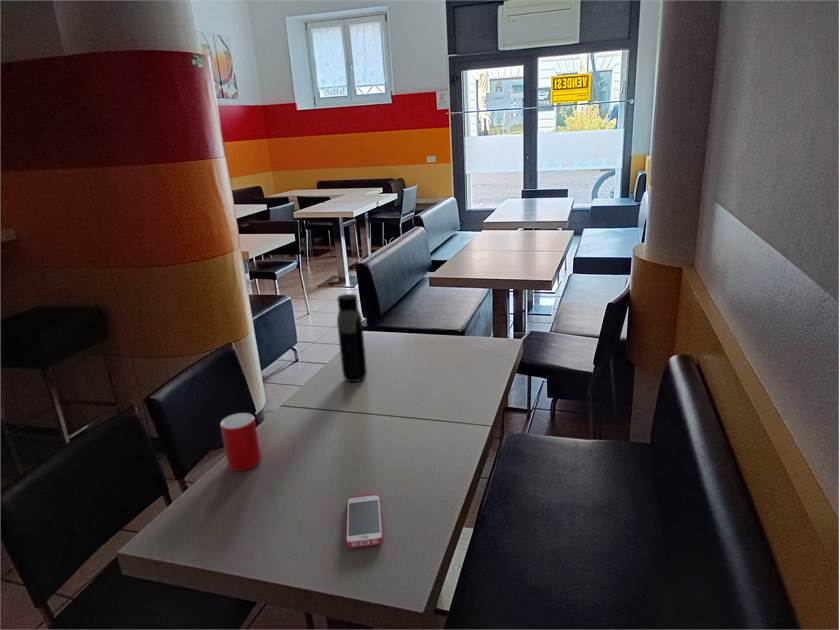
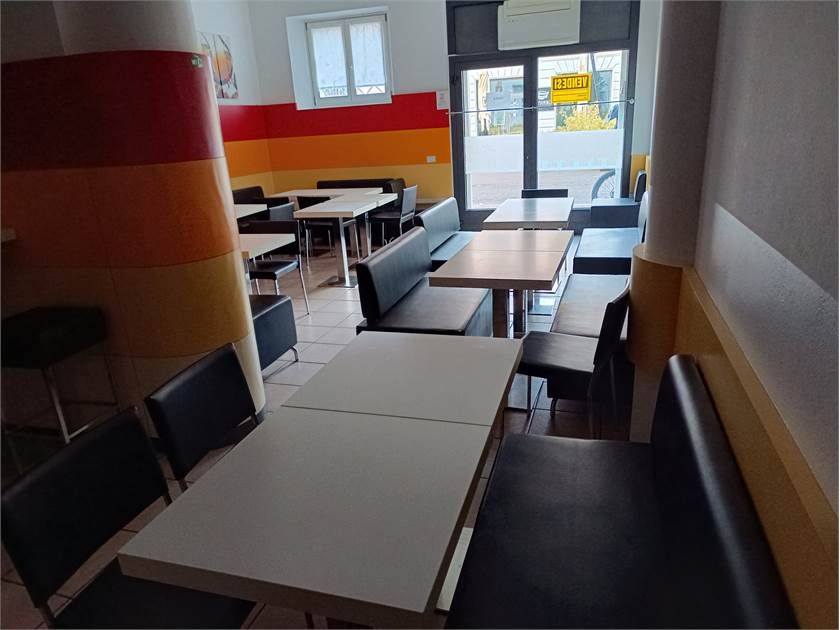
- cup (244, 438)
- smartphone (364, 519)
- water bottle (351, 338)
